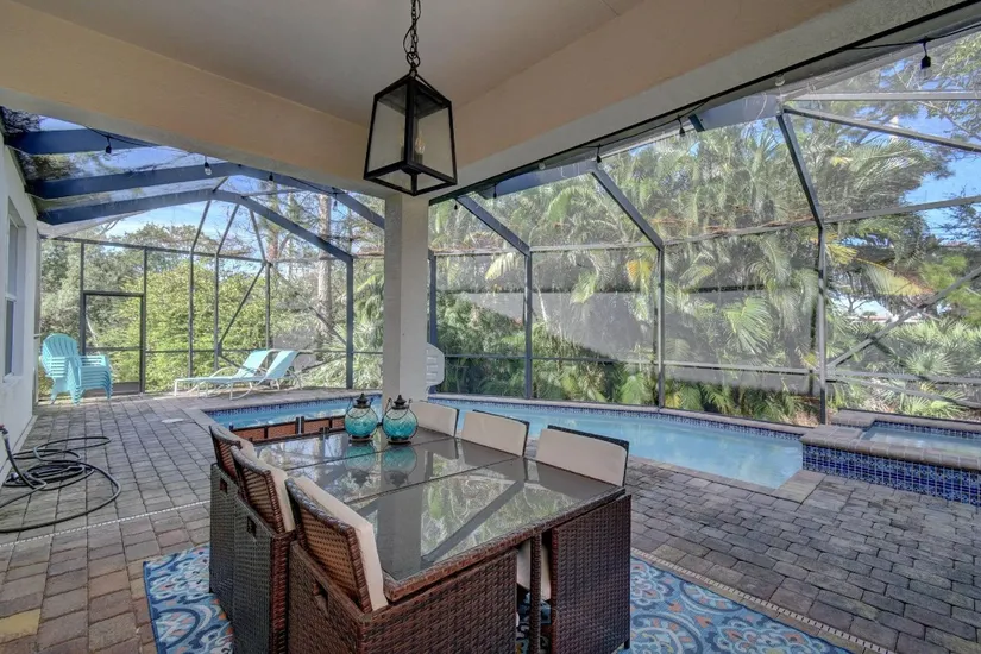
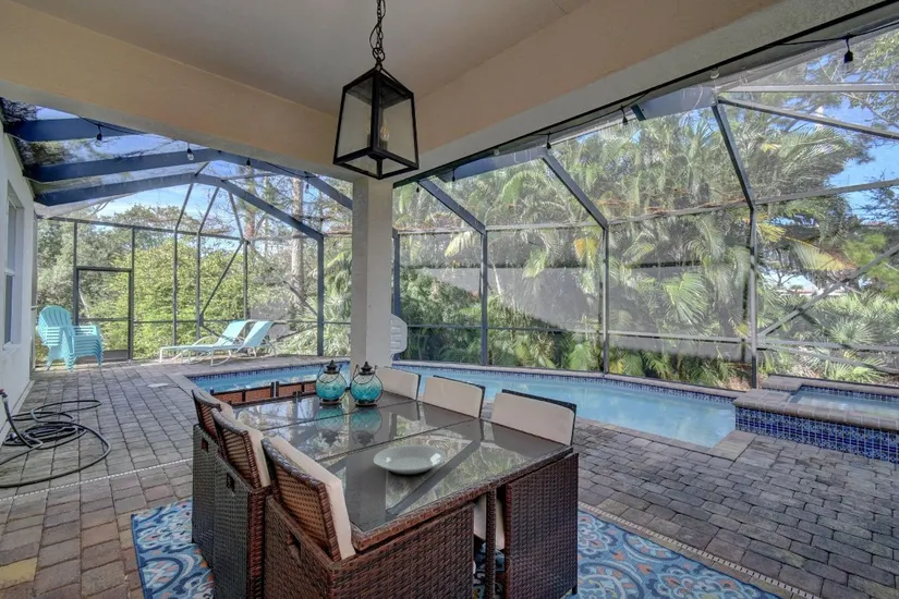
+ plate (410, 461)
